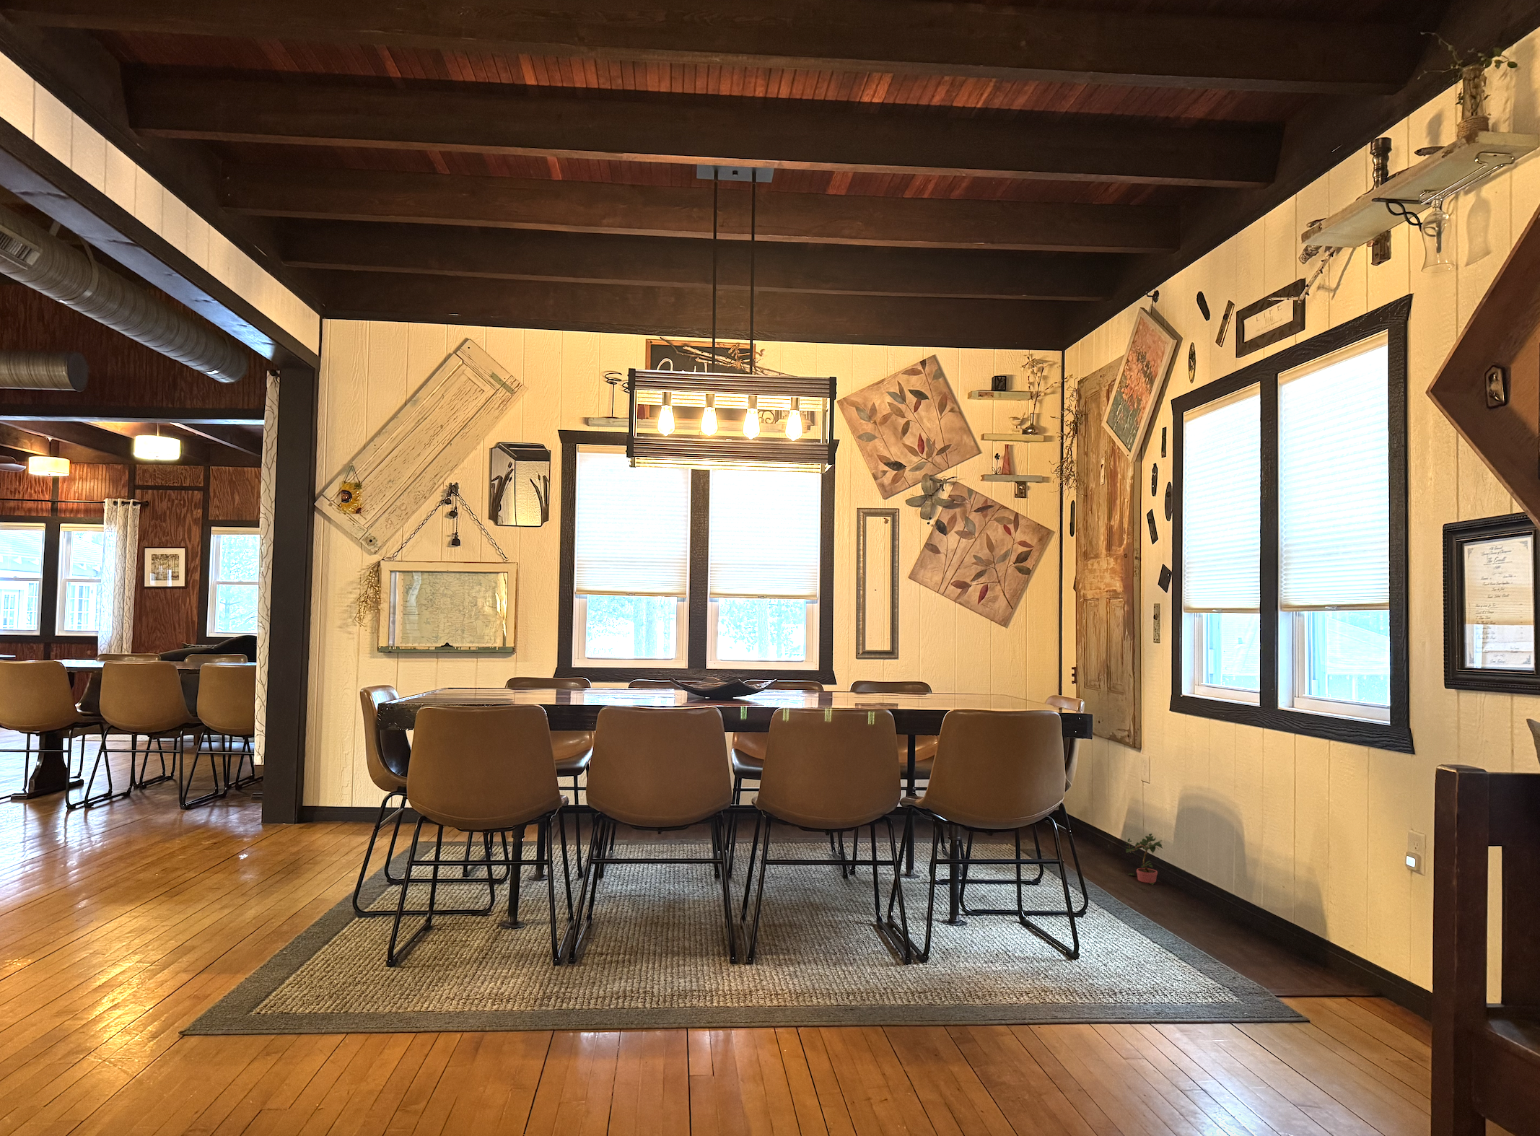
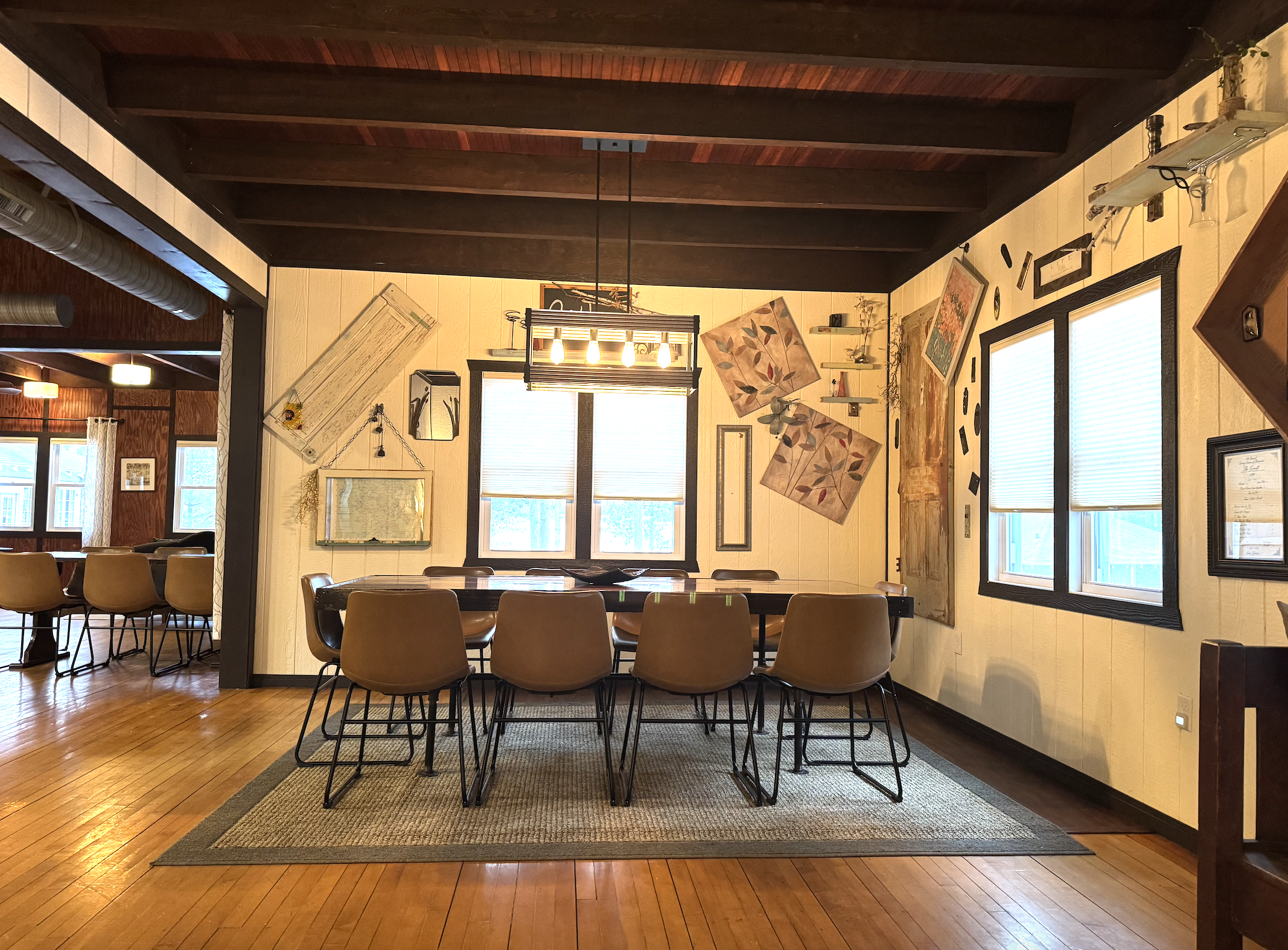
- potted plant (1144, 855)
